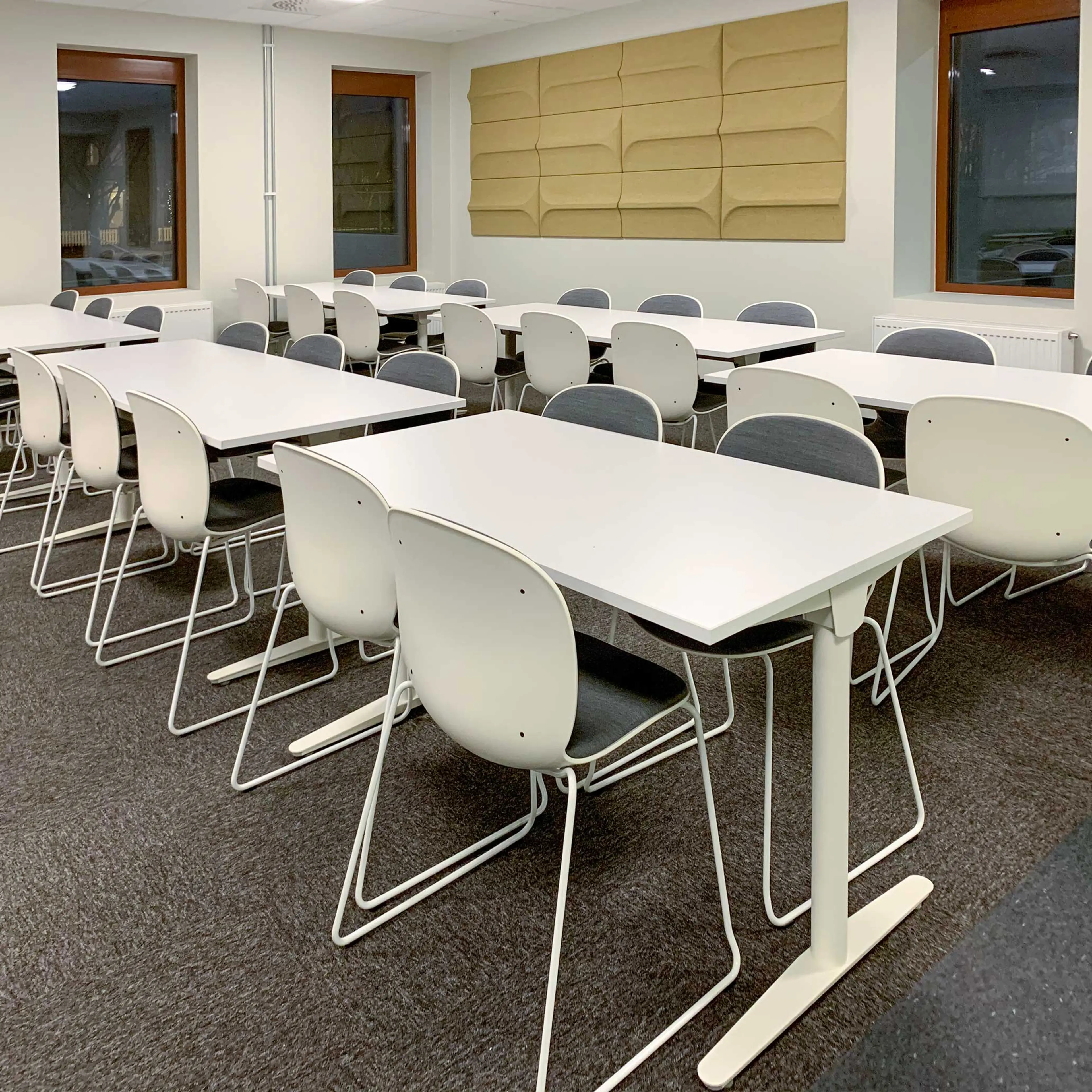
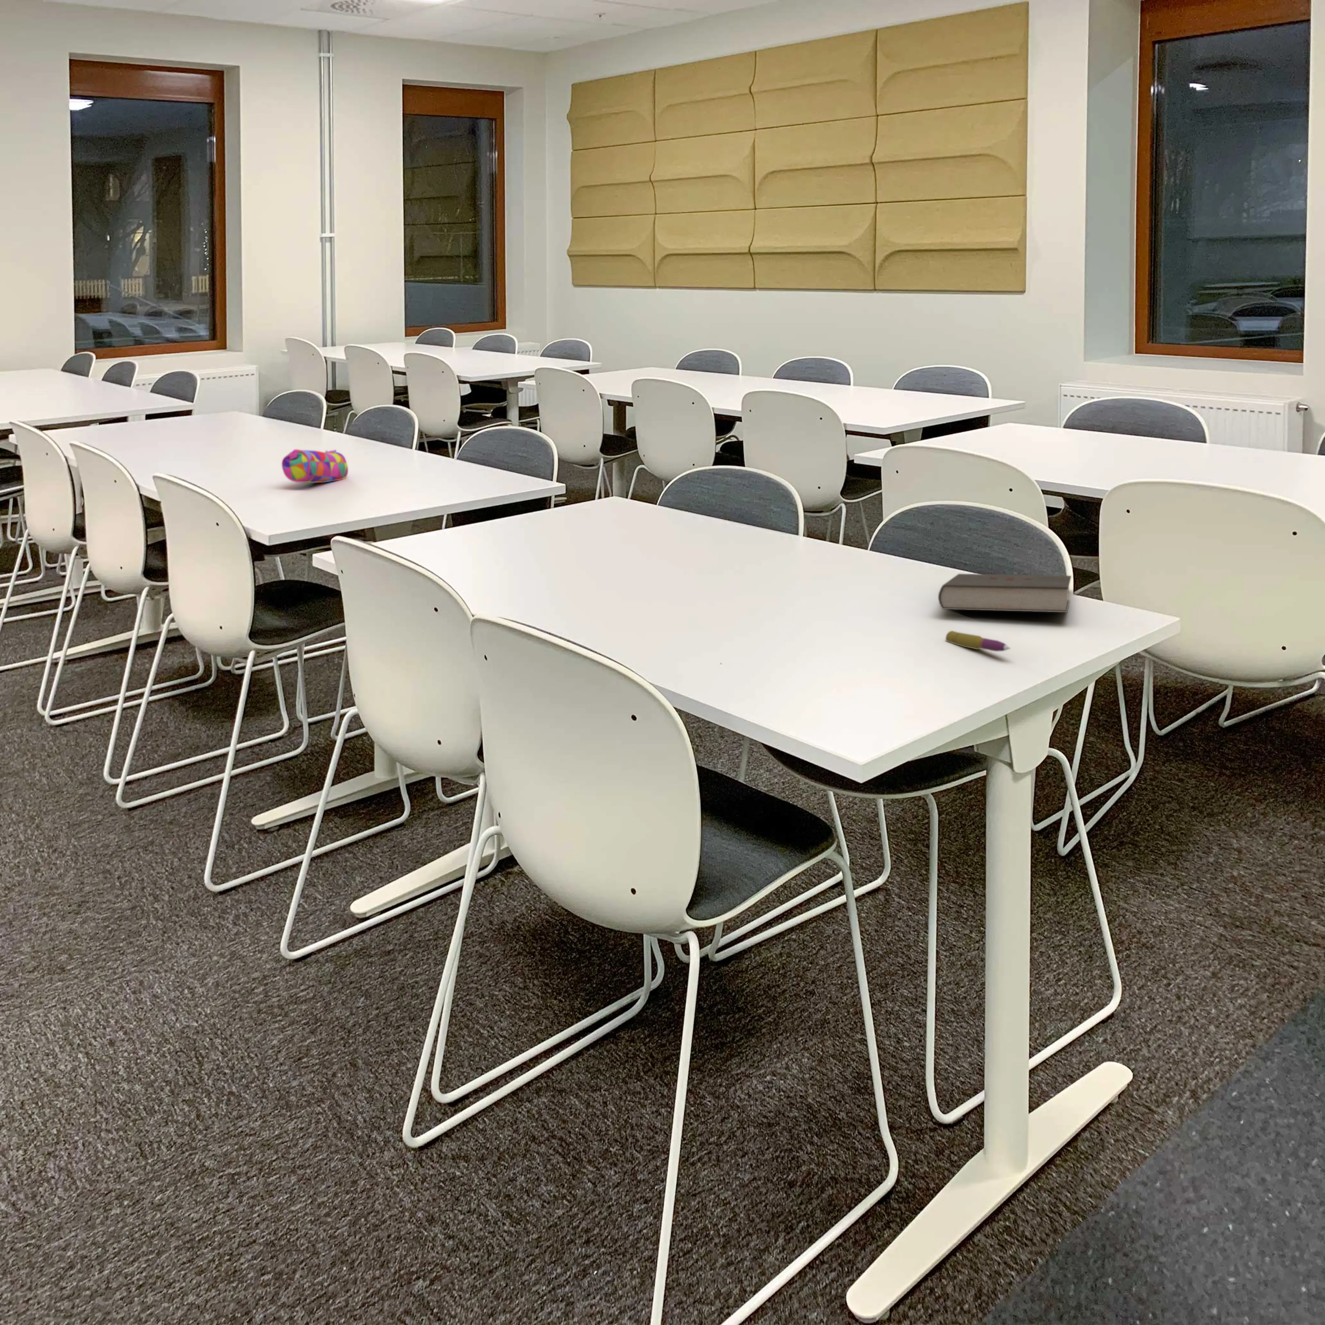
+ pencil case (315, 466)
+ pen (979, 643)
+ book (1007, 592)
